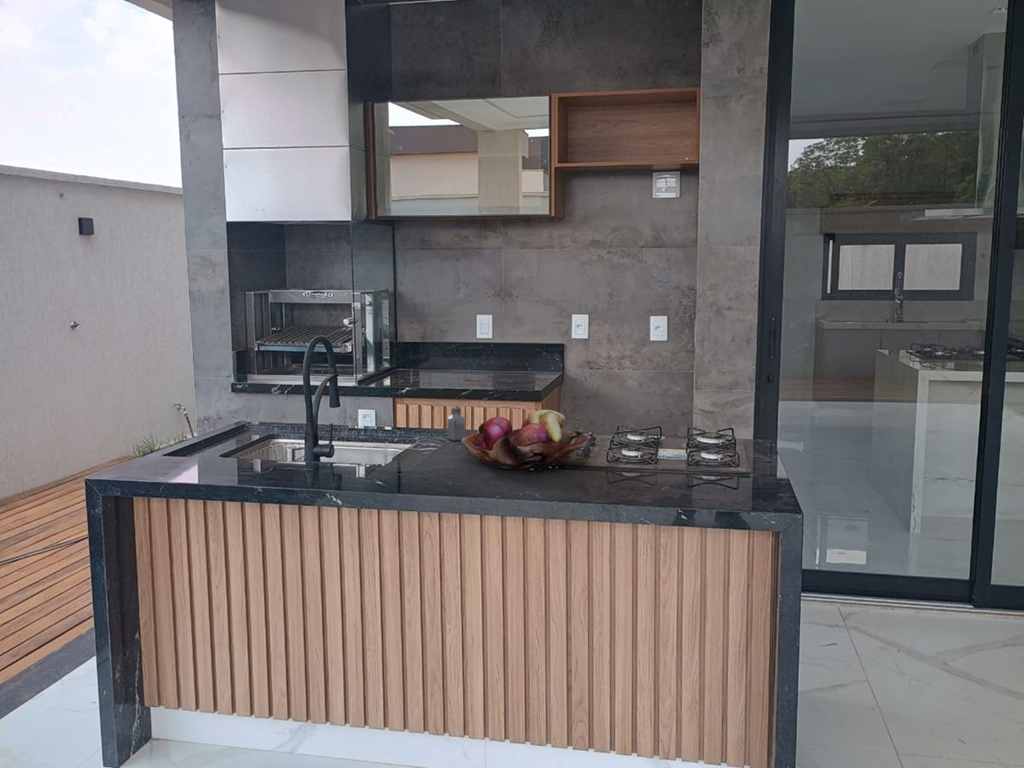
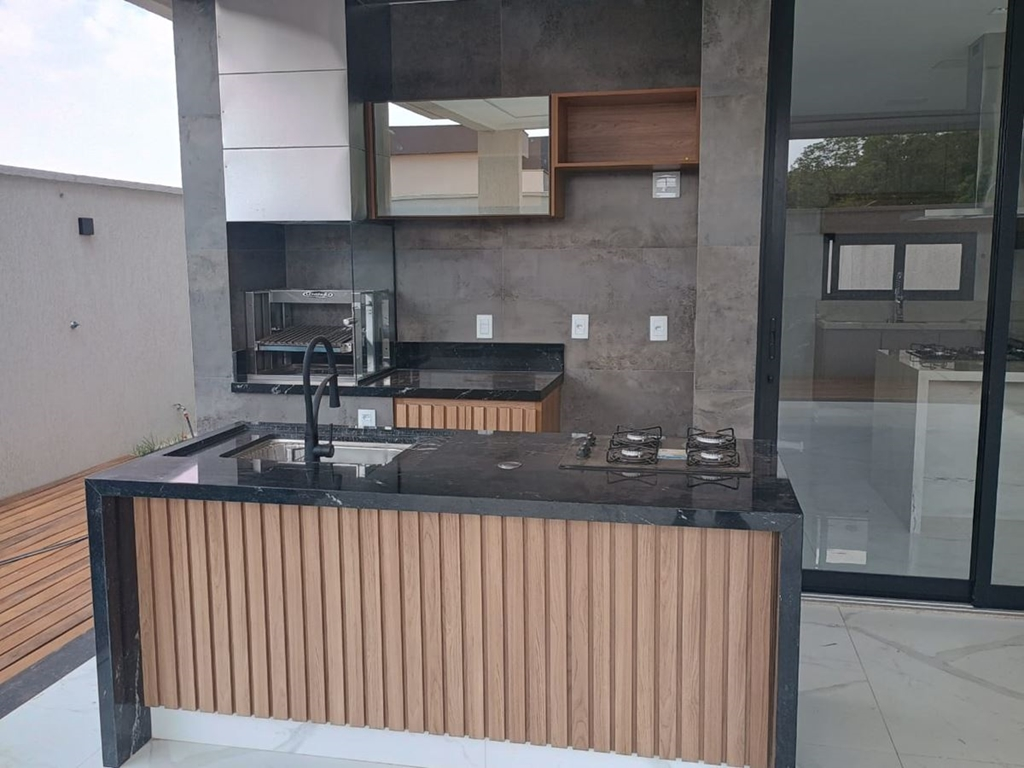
- fruit basket (528, 437)
- saltshaker (456, 423)
